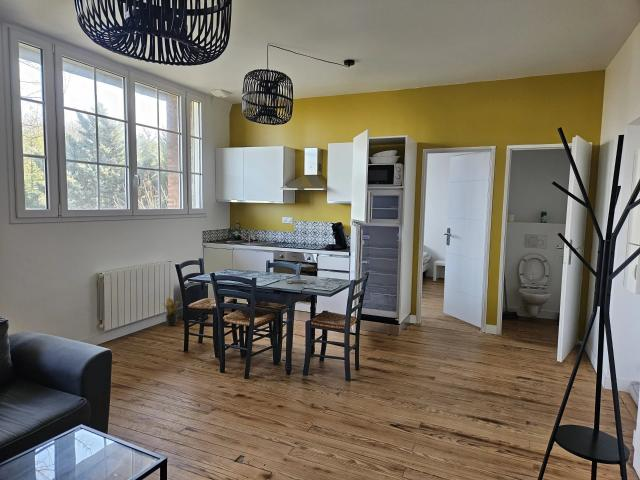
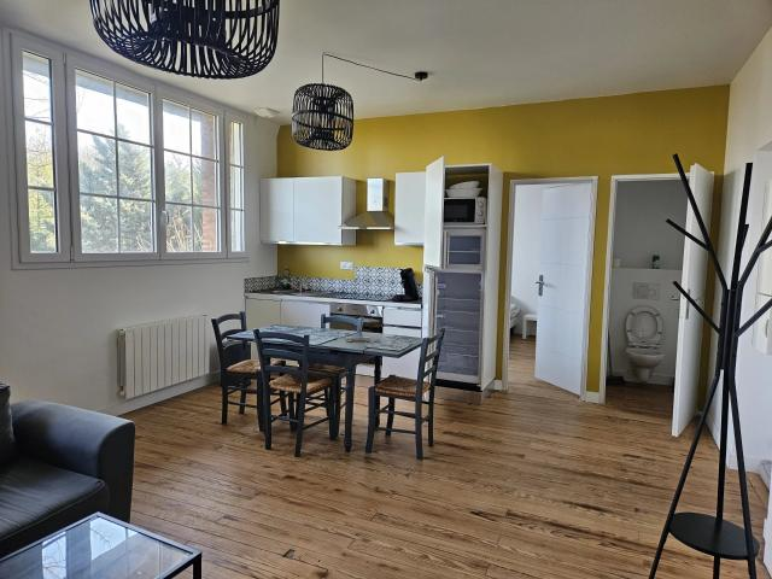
- potted plant (172, 310)
